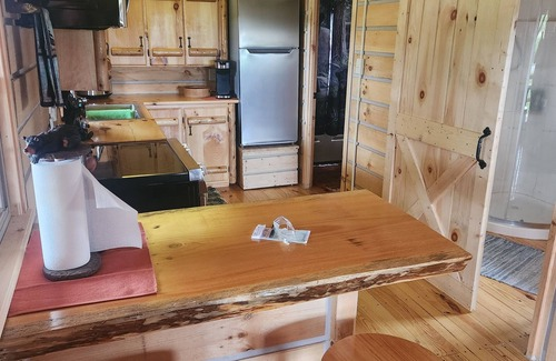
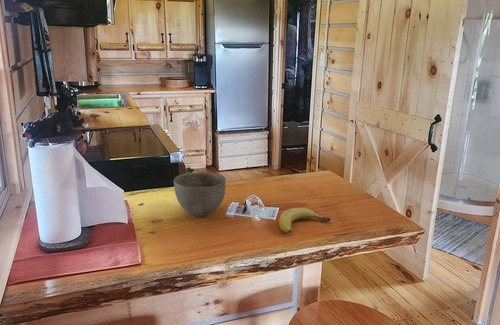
+ bowl (200, 196)
+ fruit (299, 217)
